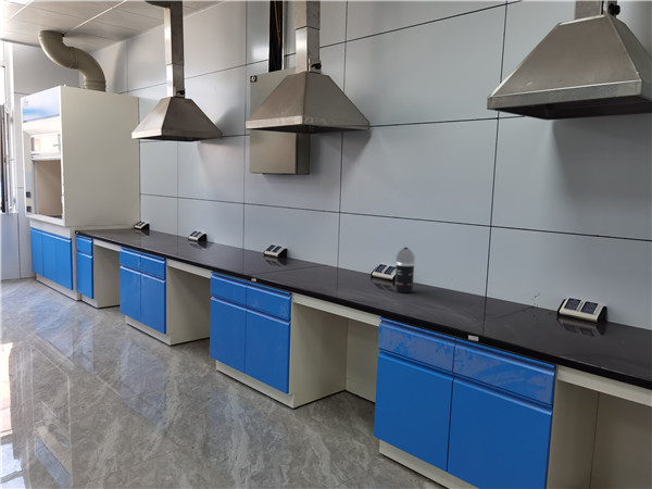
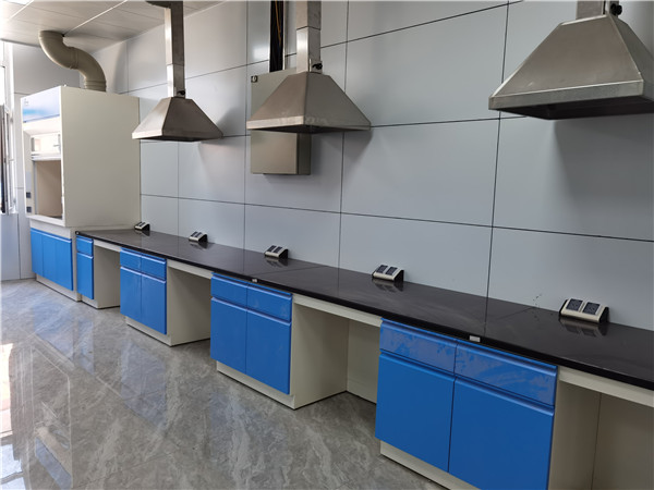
- spray bottle (404, 268)
